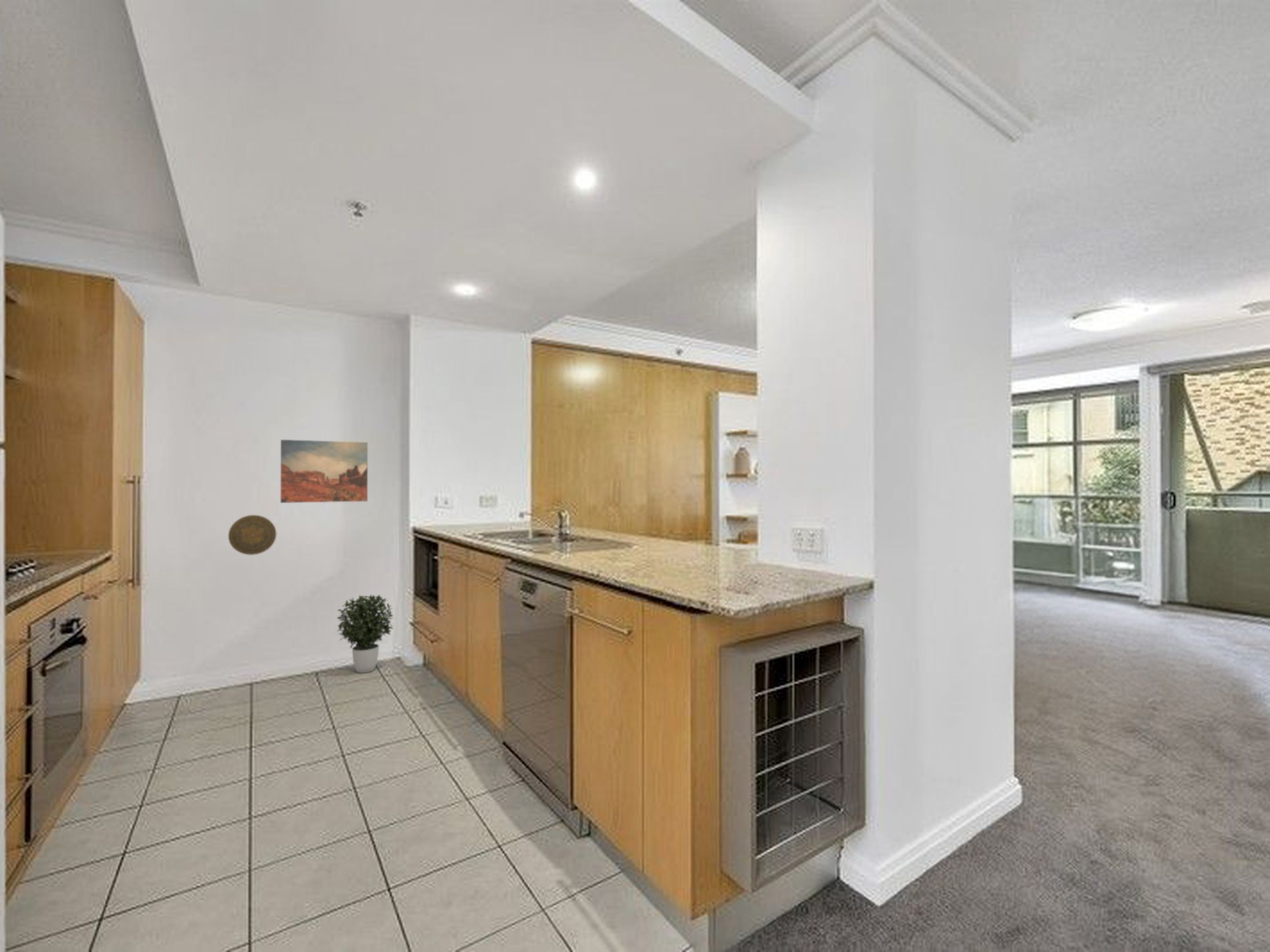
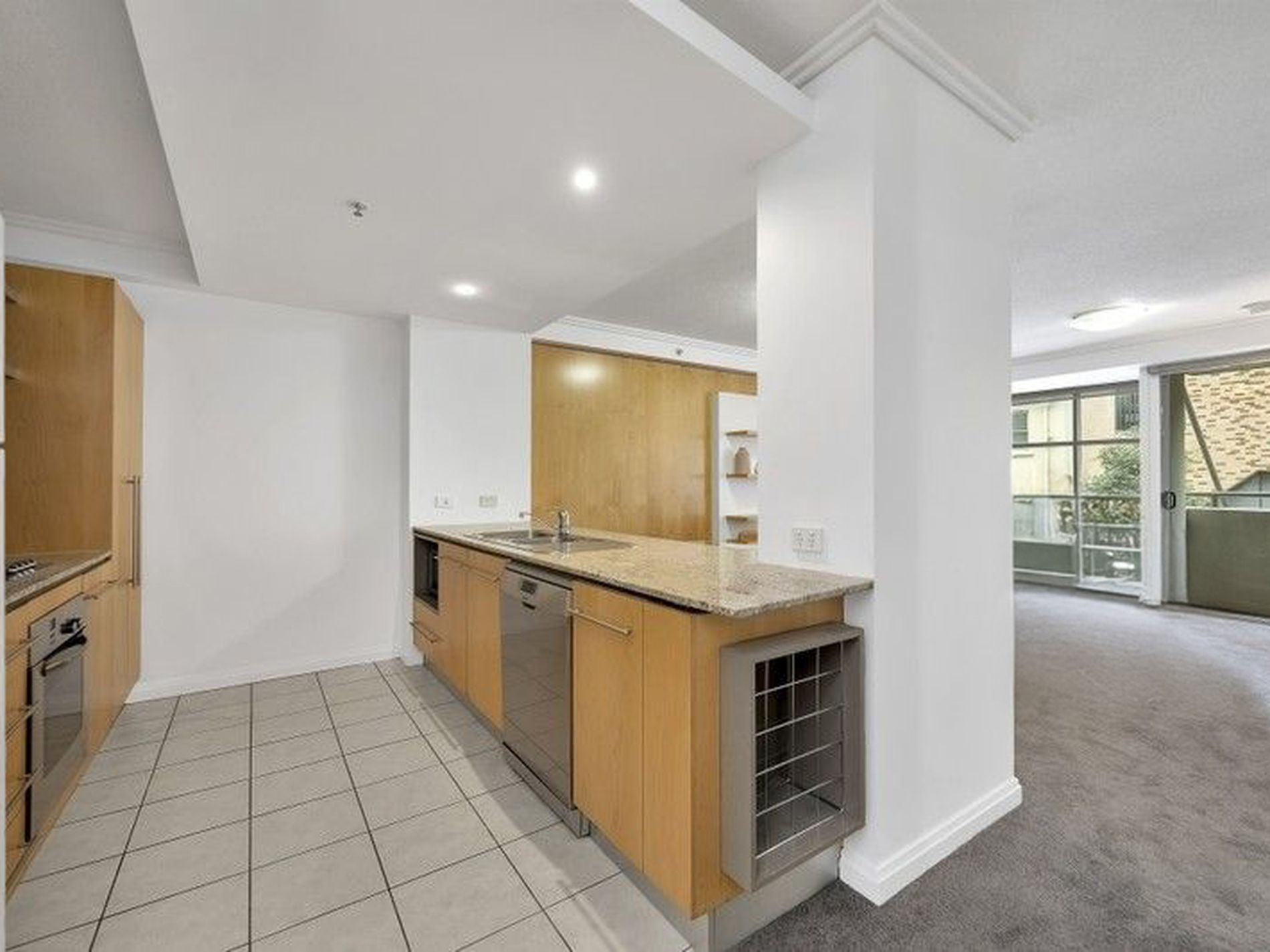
- potted plant (366, 632)
- wall art (326, 471)
- decorative plate (253, 534)
